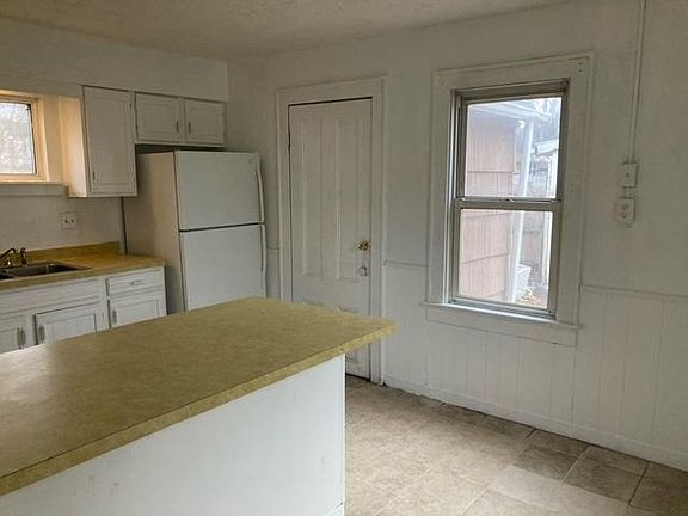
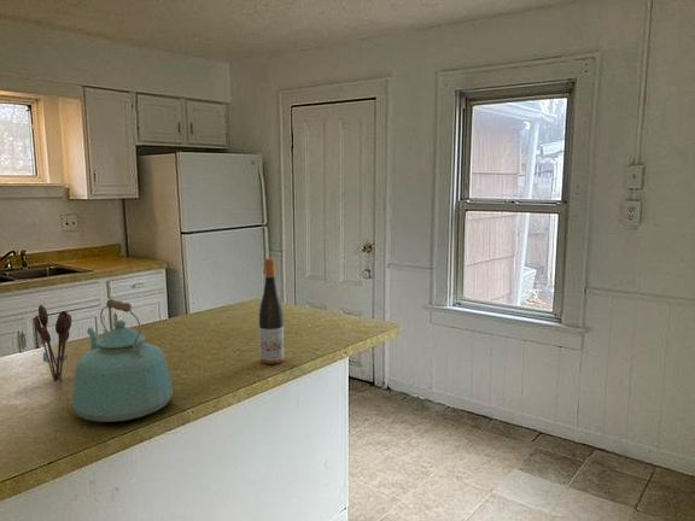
+ utensil holder (58, 344)
+ wine bottle (270, 310)
+ kettle (116, 352)
